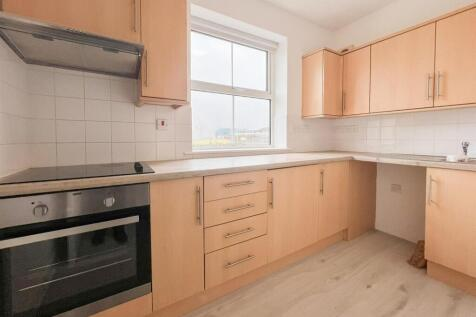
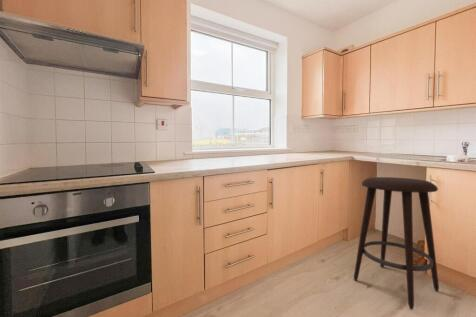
+ stool (387, 233)
